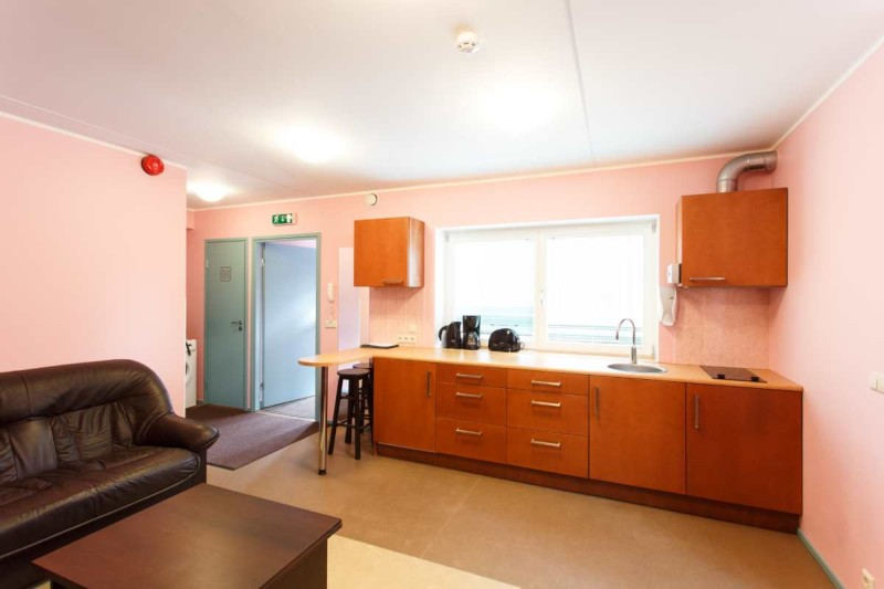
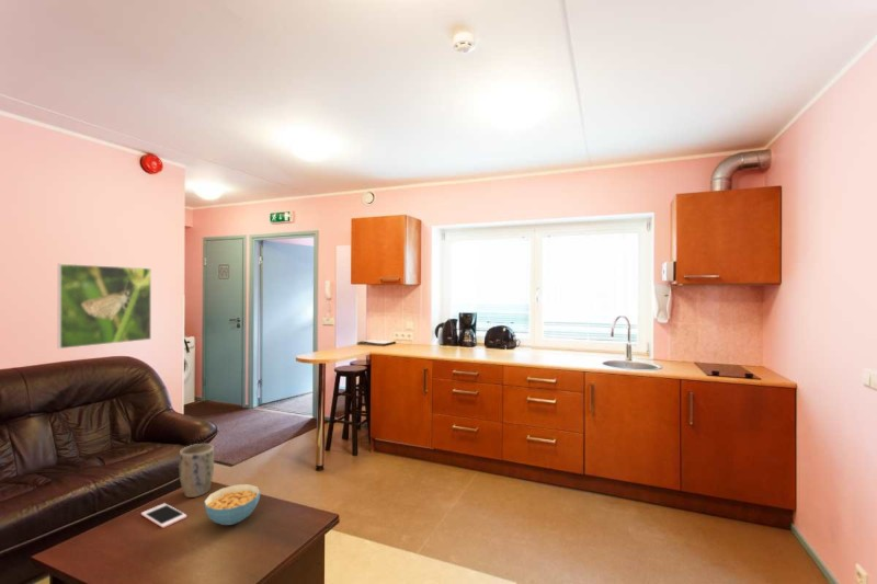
+ cell phone (163, 515)
+ plant pot (196, 470)
+ cereal bowl (232, 508)
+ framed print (107, 305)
